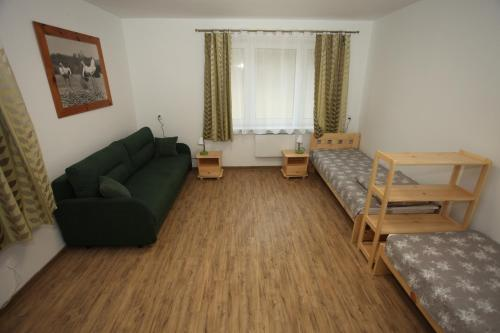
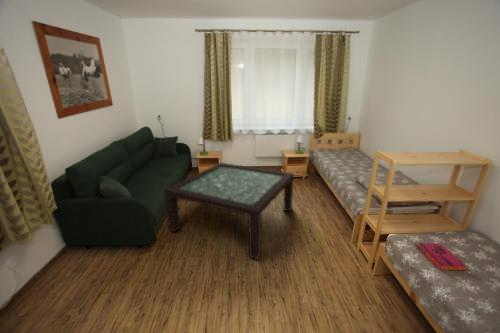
+ hardback book (439, 255)
+ coffee table (234, 200)
